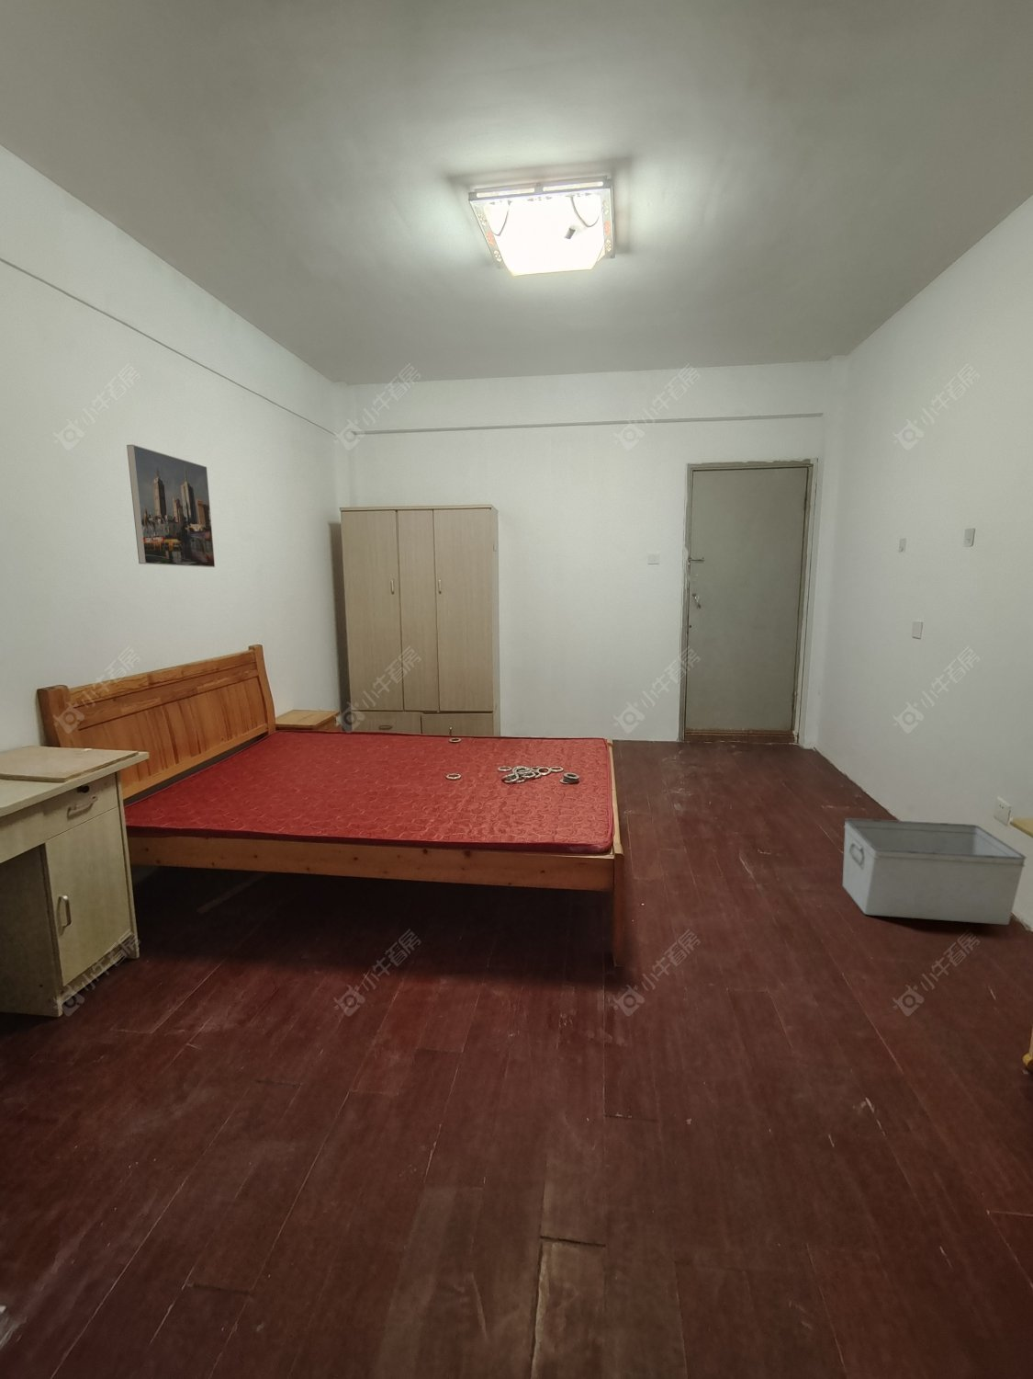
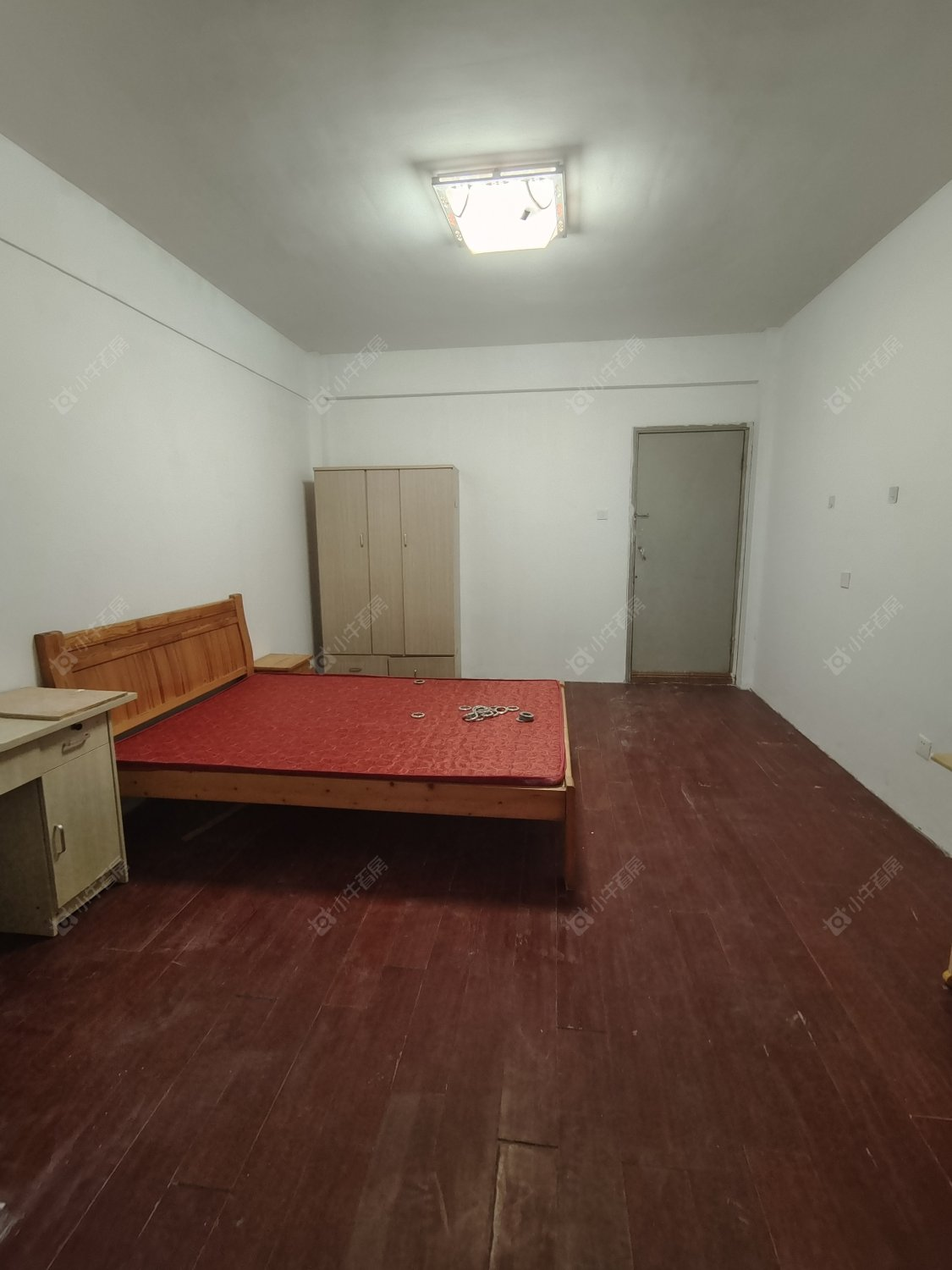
- storage bin (923, 870)
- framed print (175, 511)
